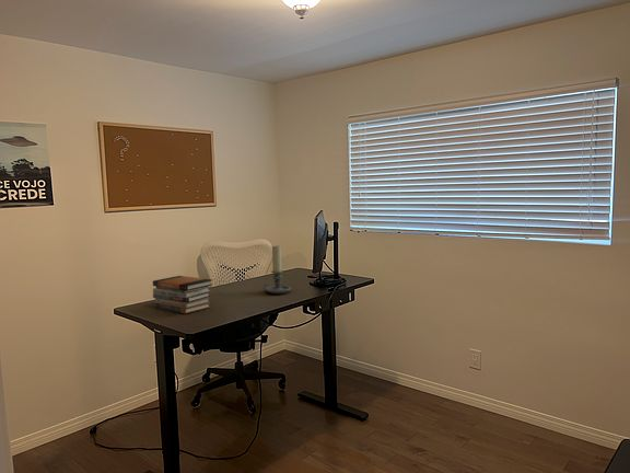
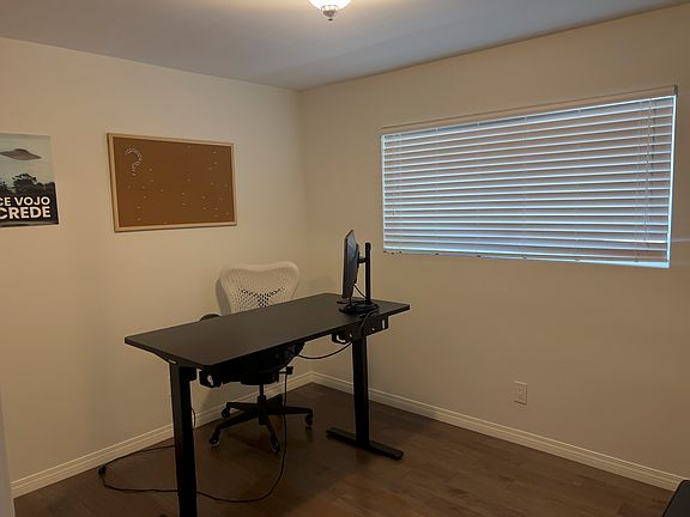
- book stack (182, 293)
- candle holder (275, 268)
